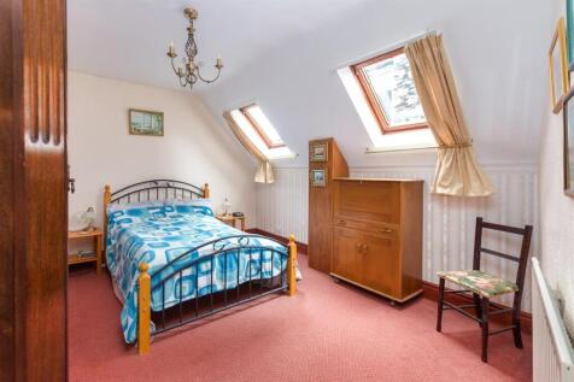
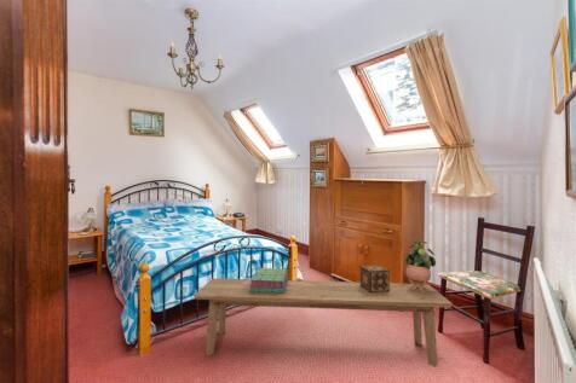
+ bench (317, 307)
+ decorative box (374, 278)
+ potted plant (420, 263)
+ stack of books (270, 279)
